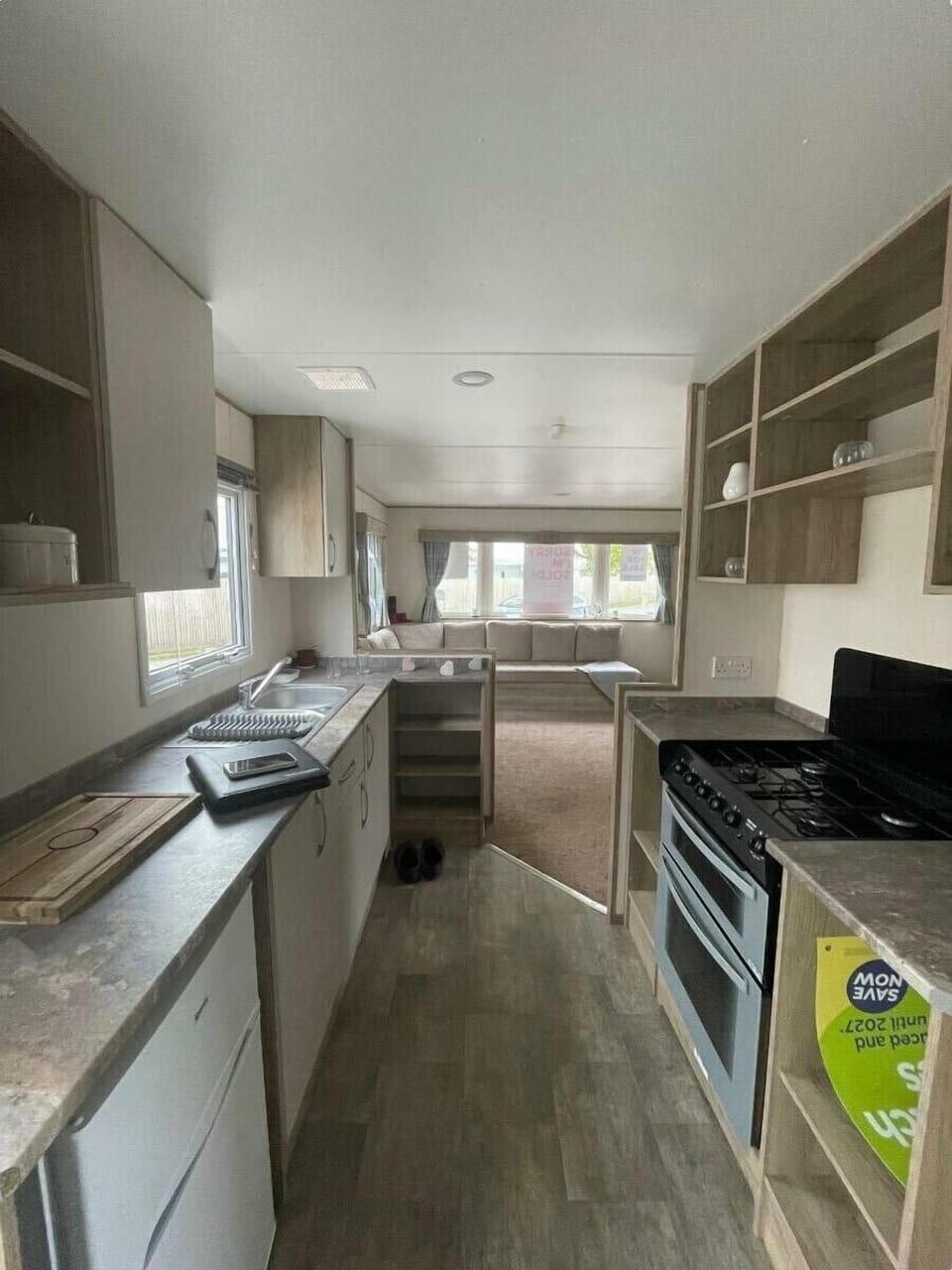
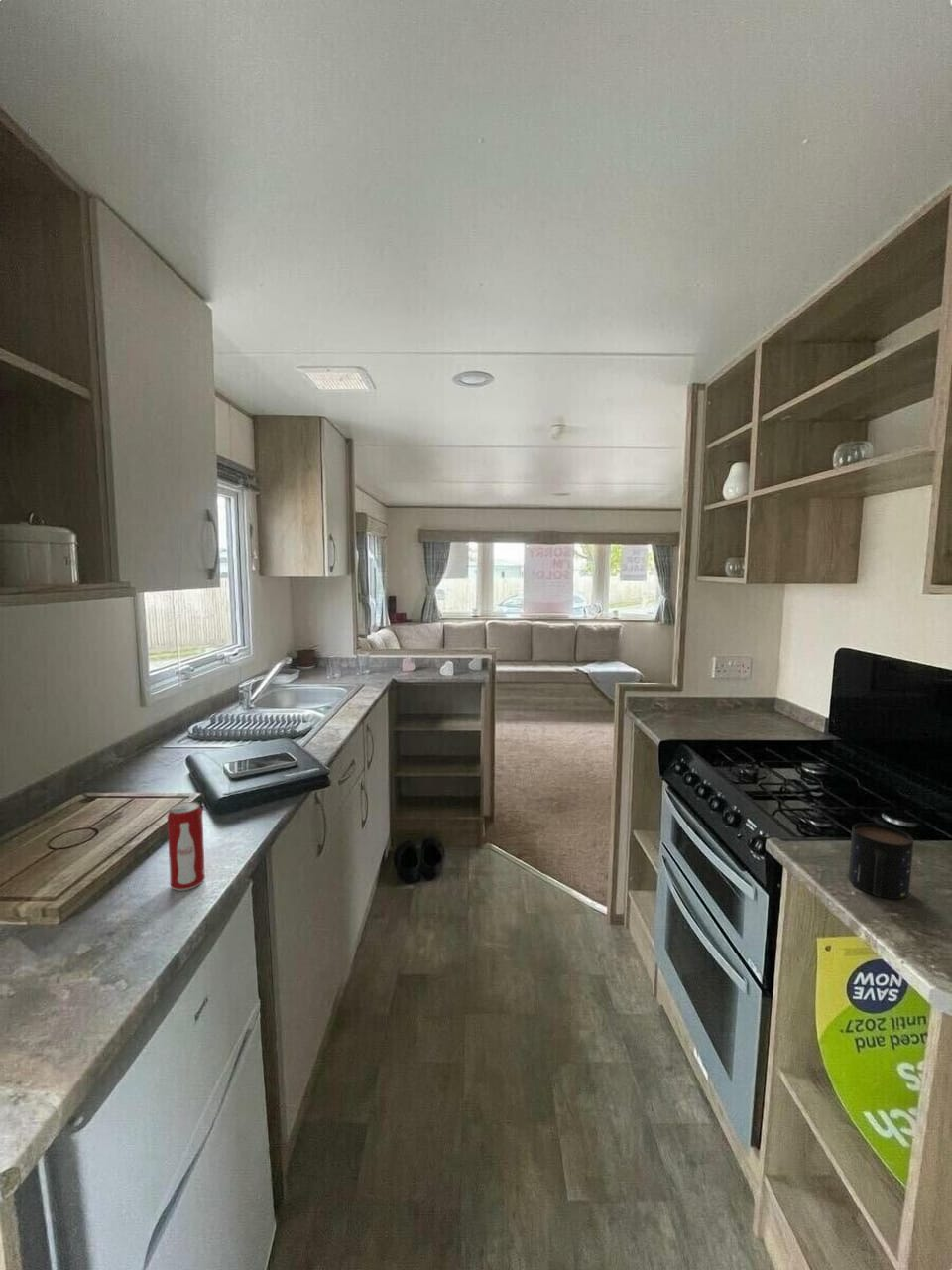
+ mug (879, 864)
+ beverage can (185, 844)
